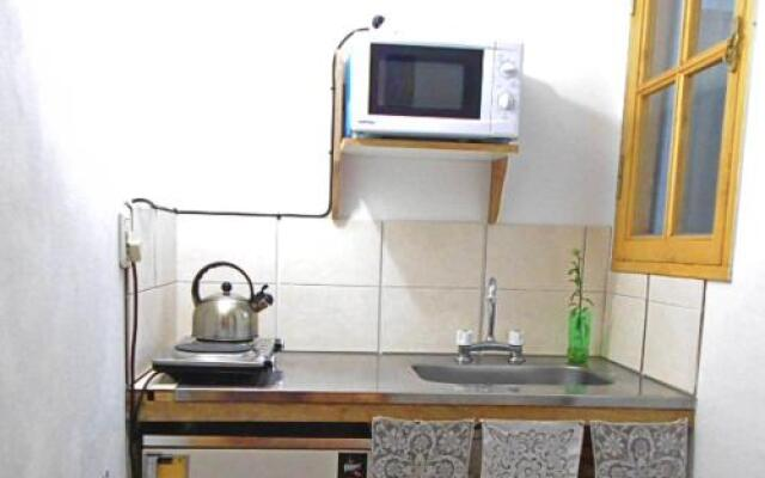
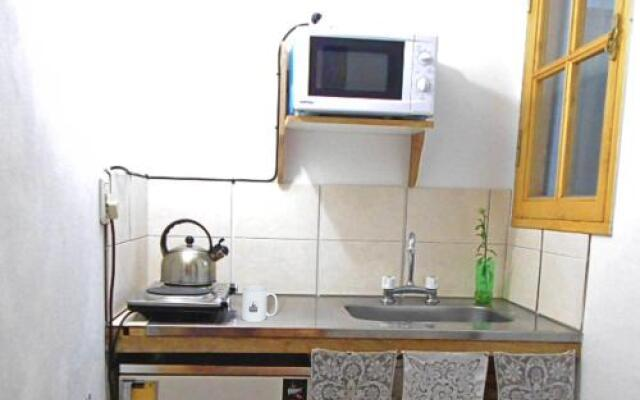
+ mug (260, 303)
